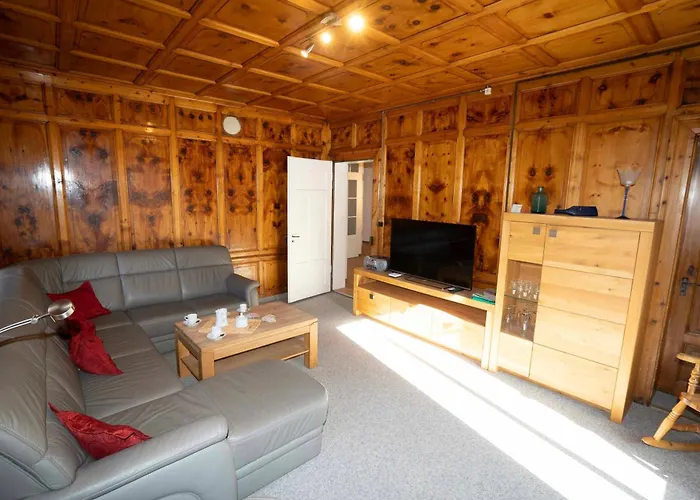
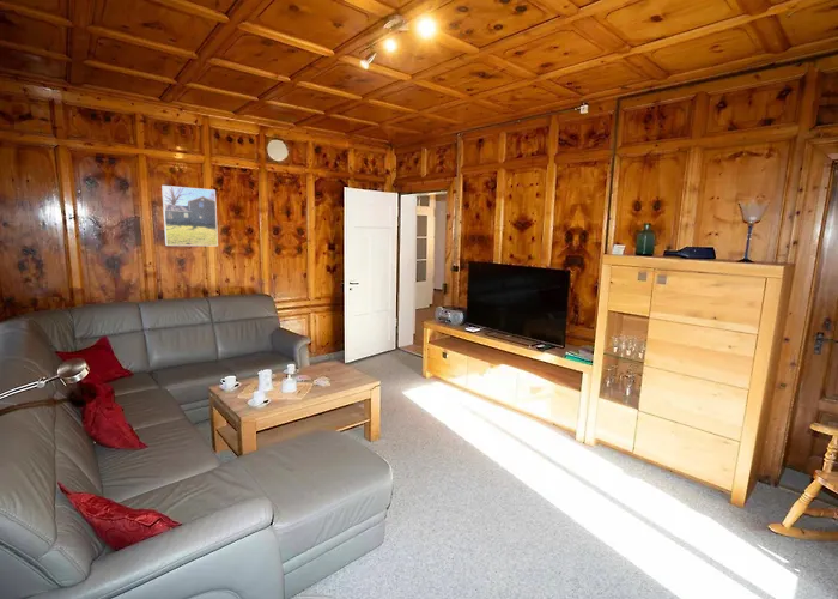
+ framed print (190, 217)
